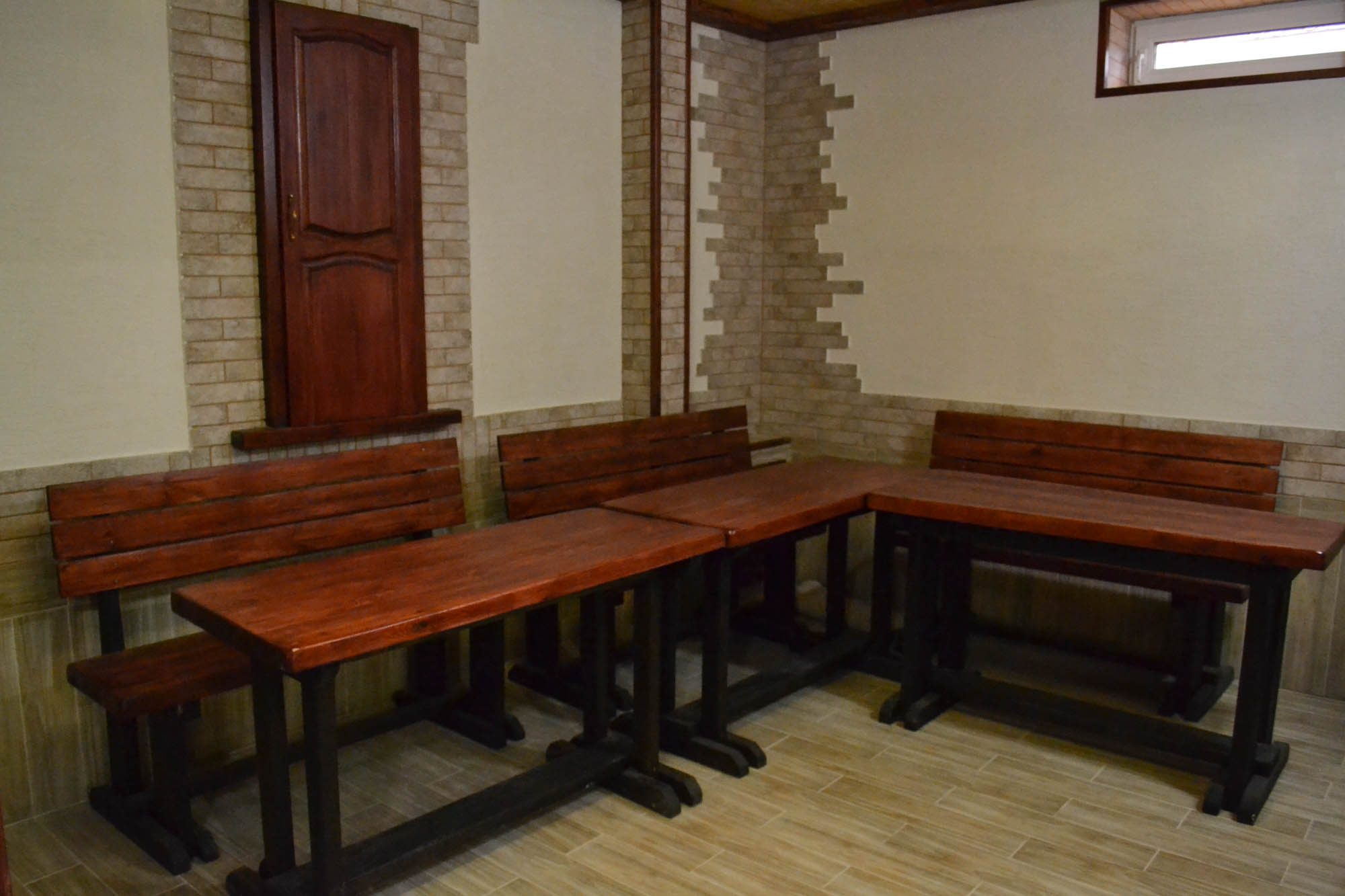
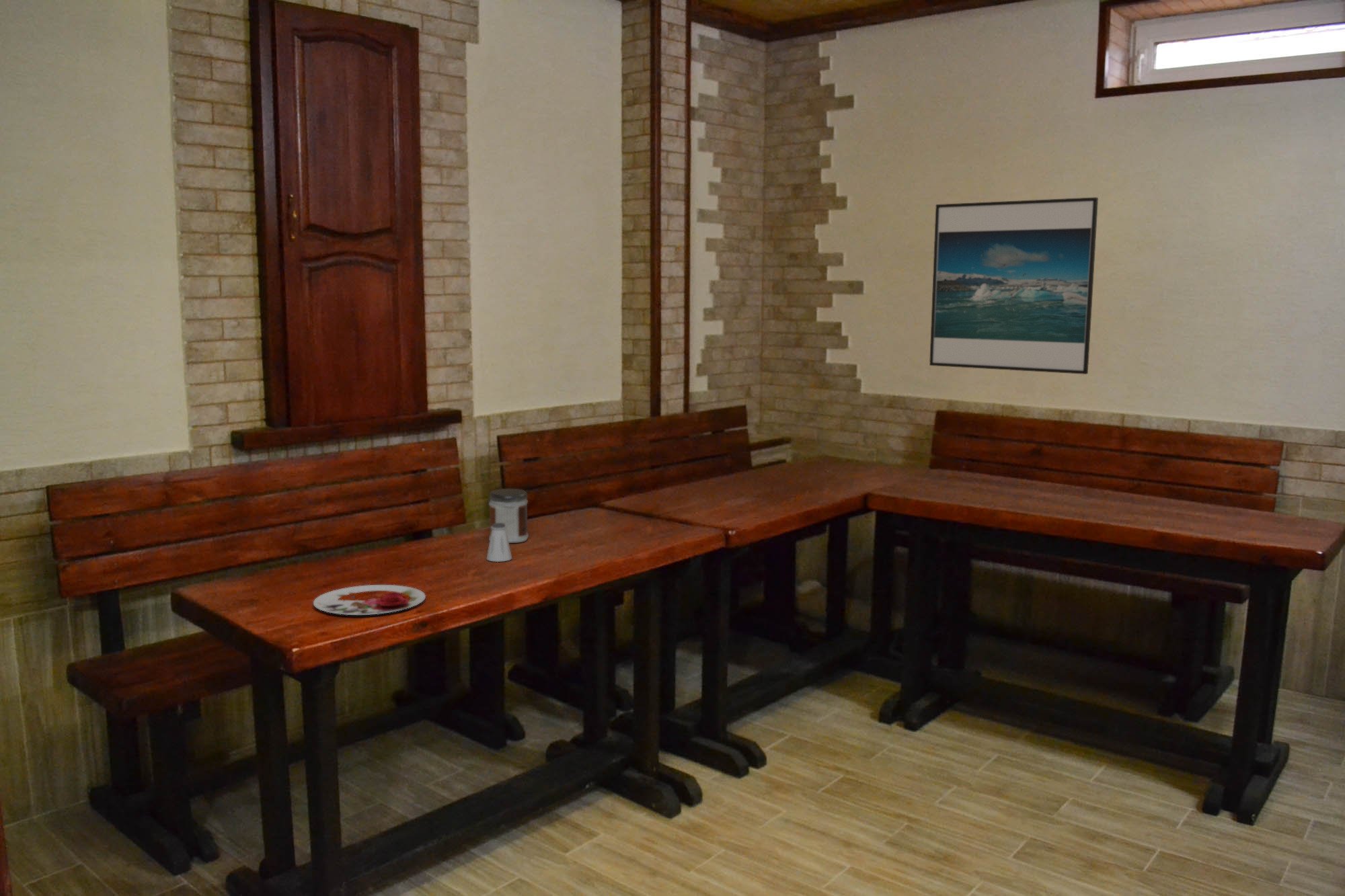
+ saltshaker (499, 541)
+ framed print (1009, 286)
+ plate (370, 599)
+ jar (508, 515)
